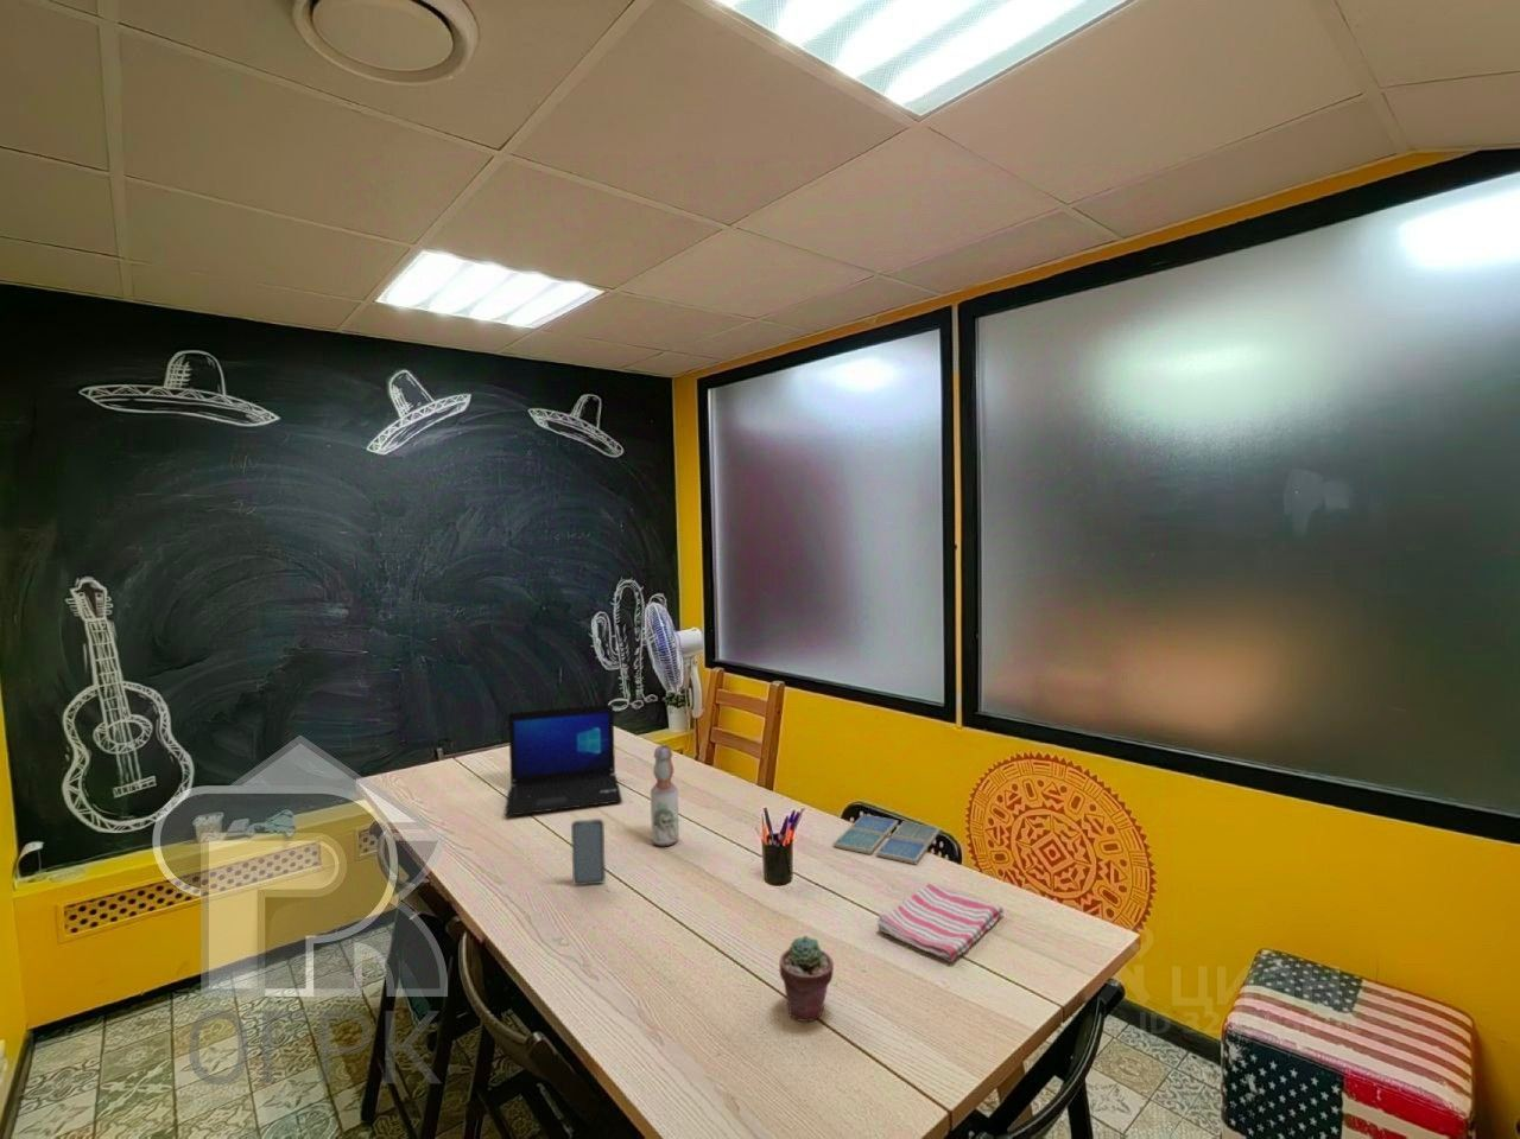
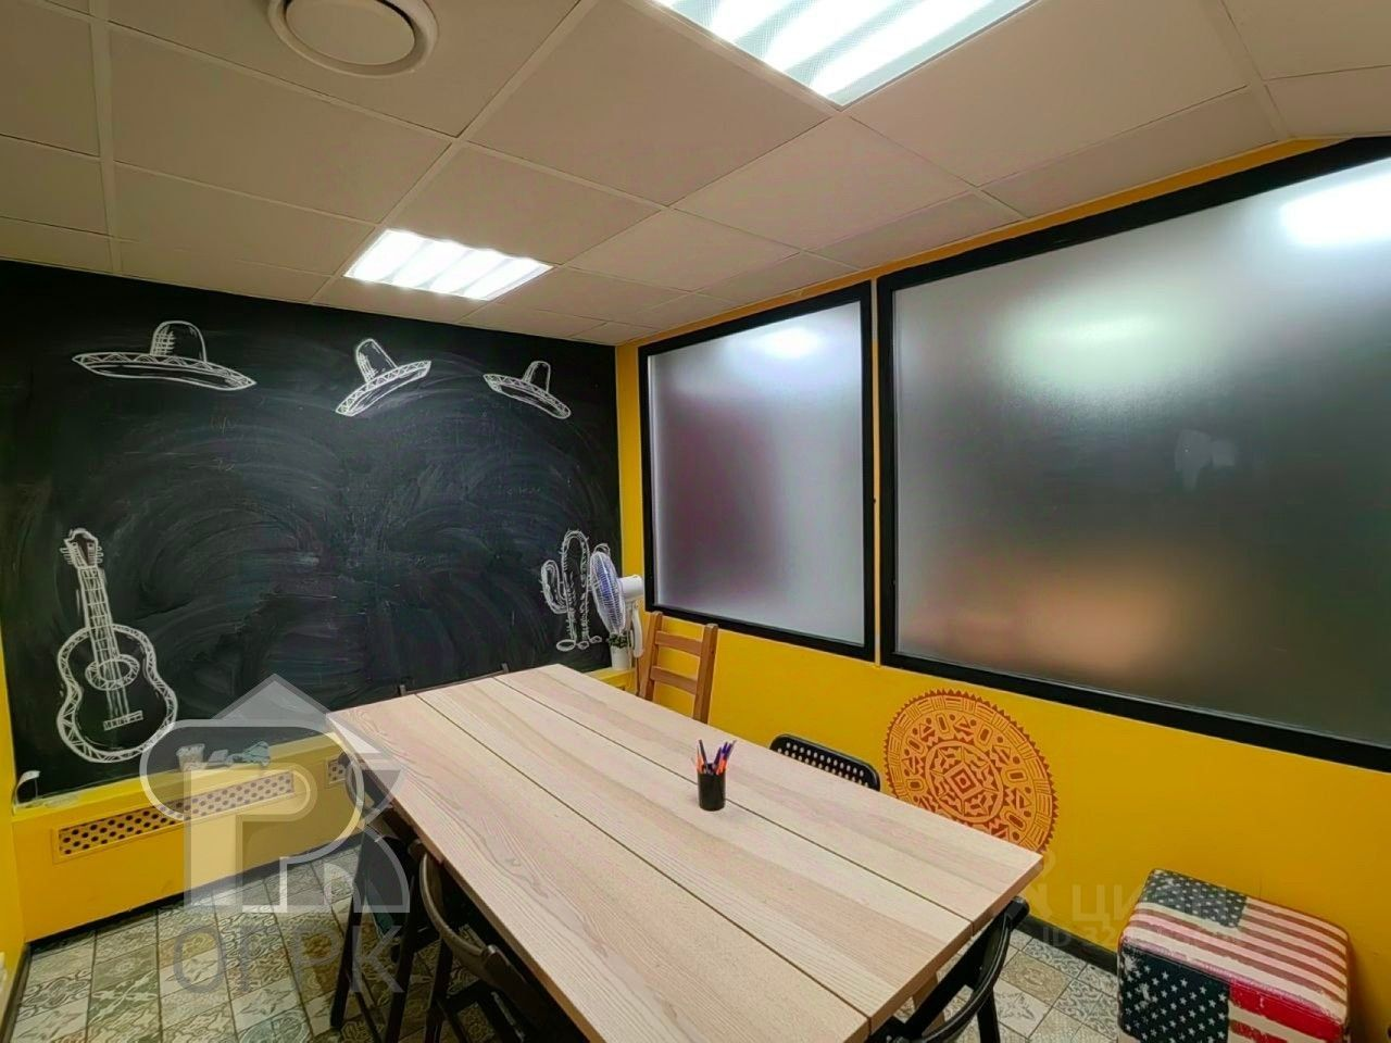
- dish towel (941, 915)
- smartphone (588, 851)
- laptop (563, 756)
- drink coaster (888, 838)
- potted succulent (805, 974)
- bottle (664, 793)
